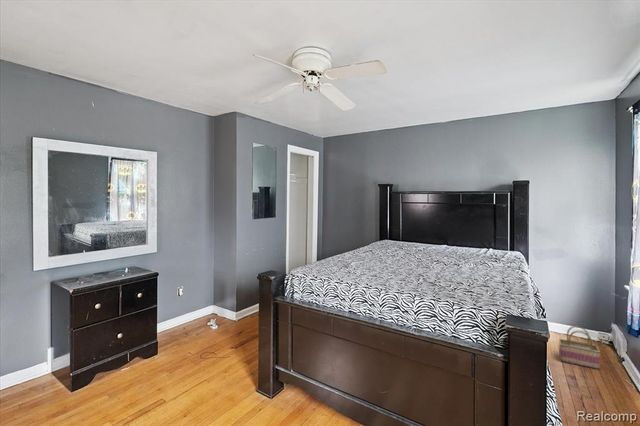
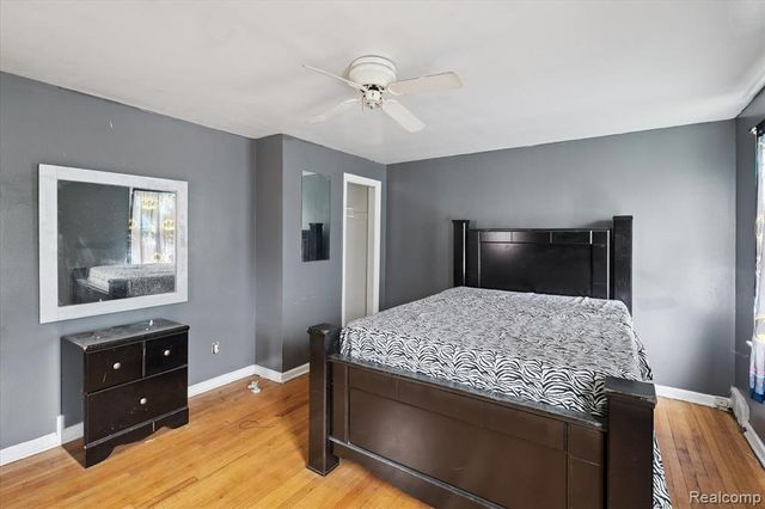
- basket (578, 345)
